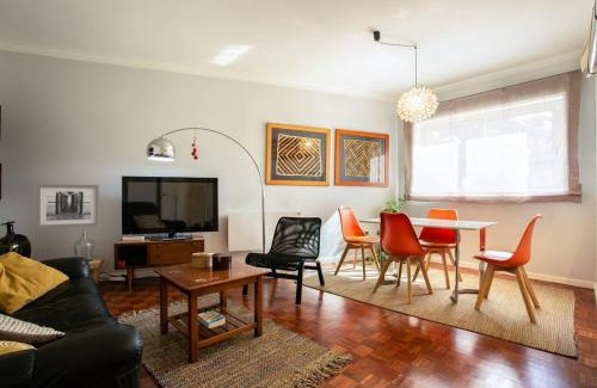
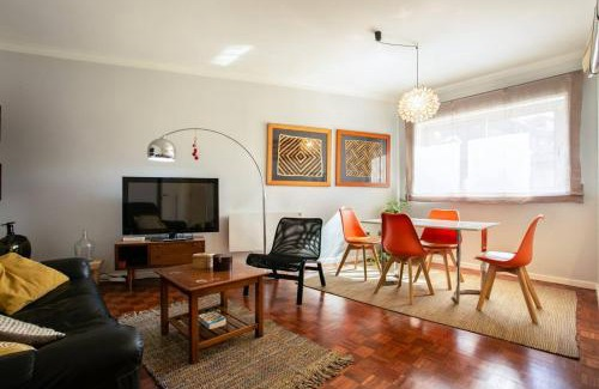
- wall art (68, 205)
